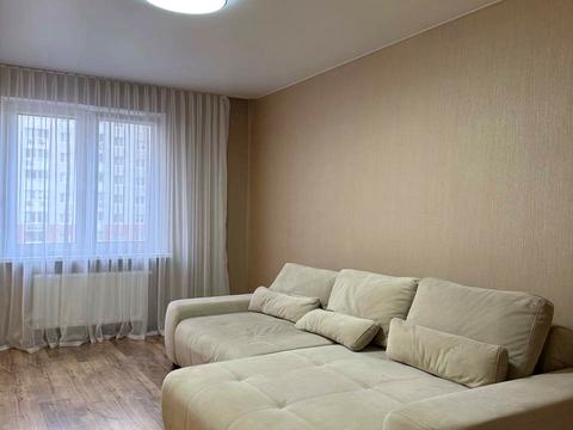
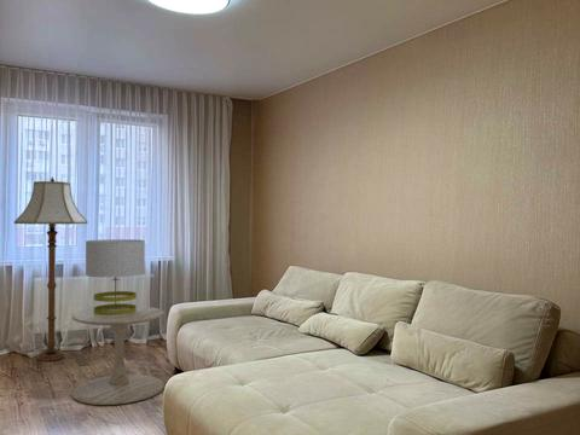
+ side table (118, 350)
+ floor lamp (51, 266)
+ table lamp (115, 274)
